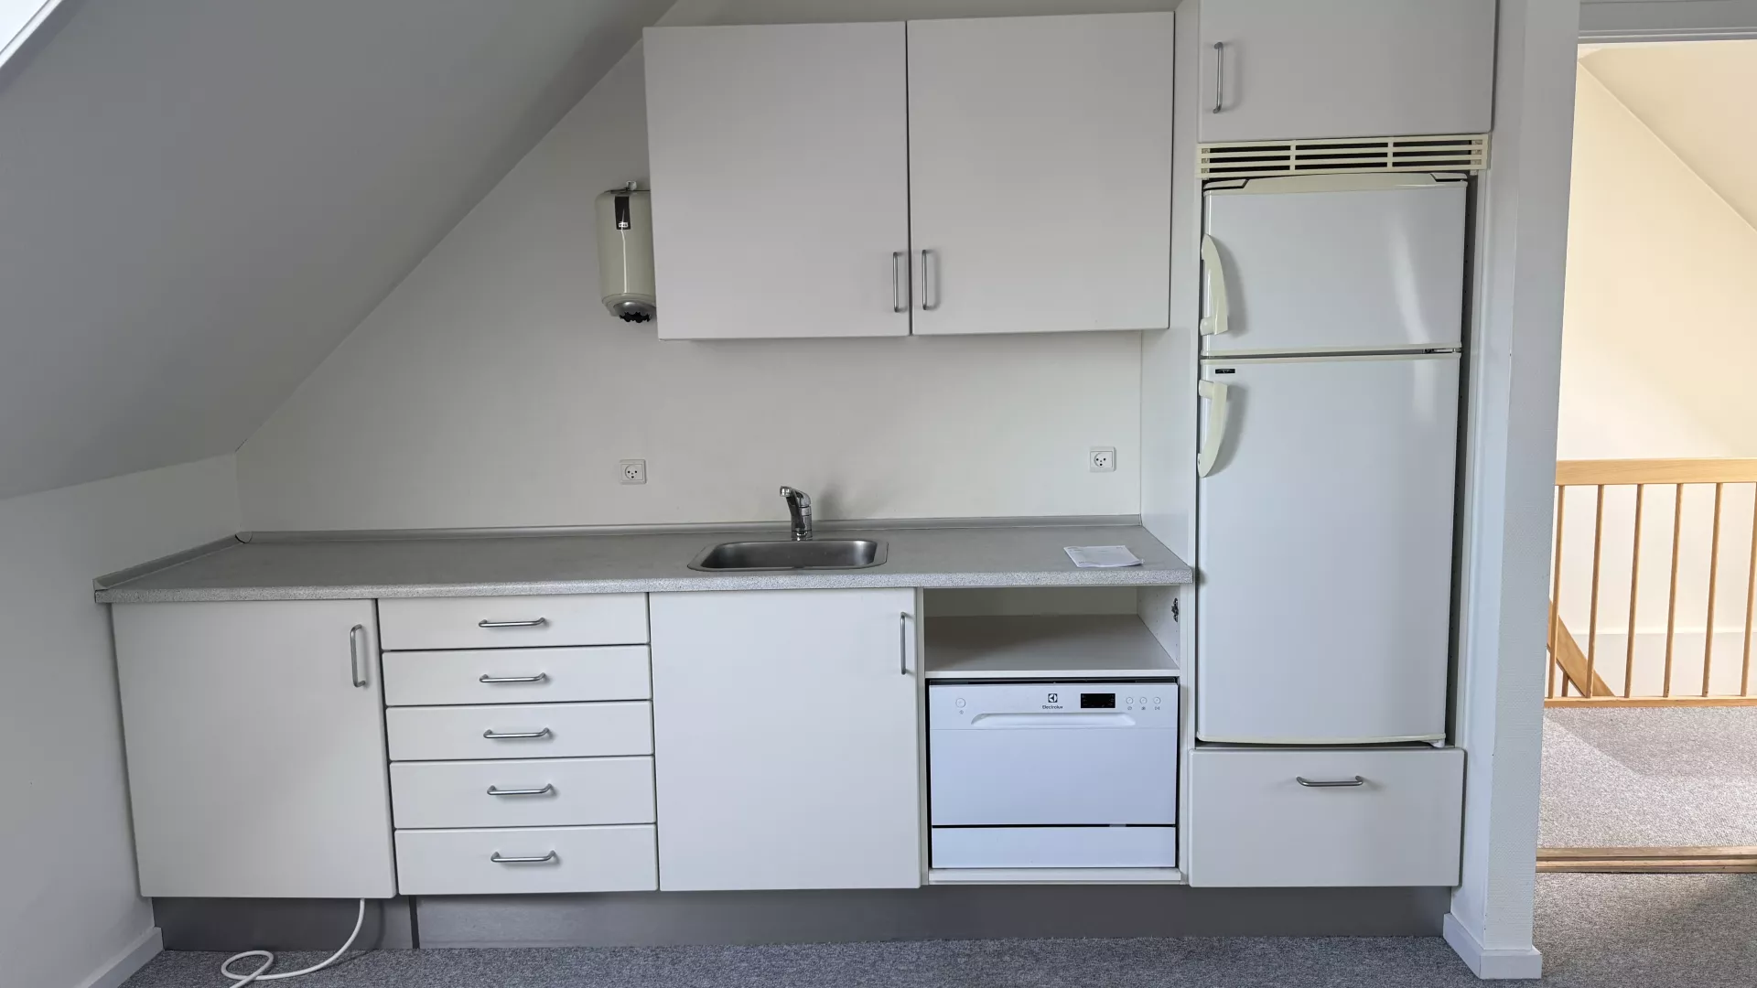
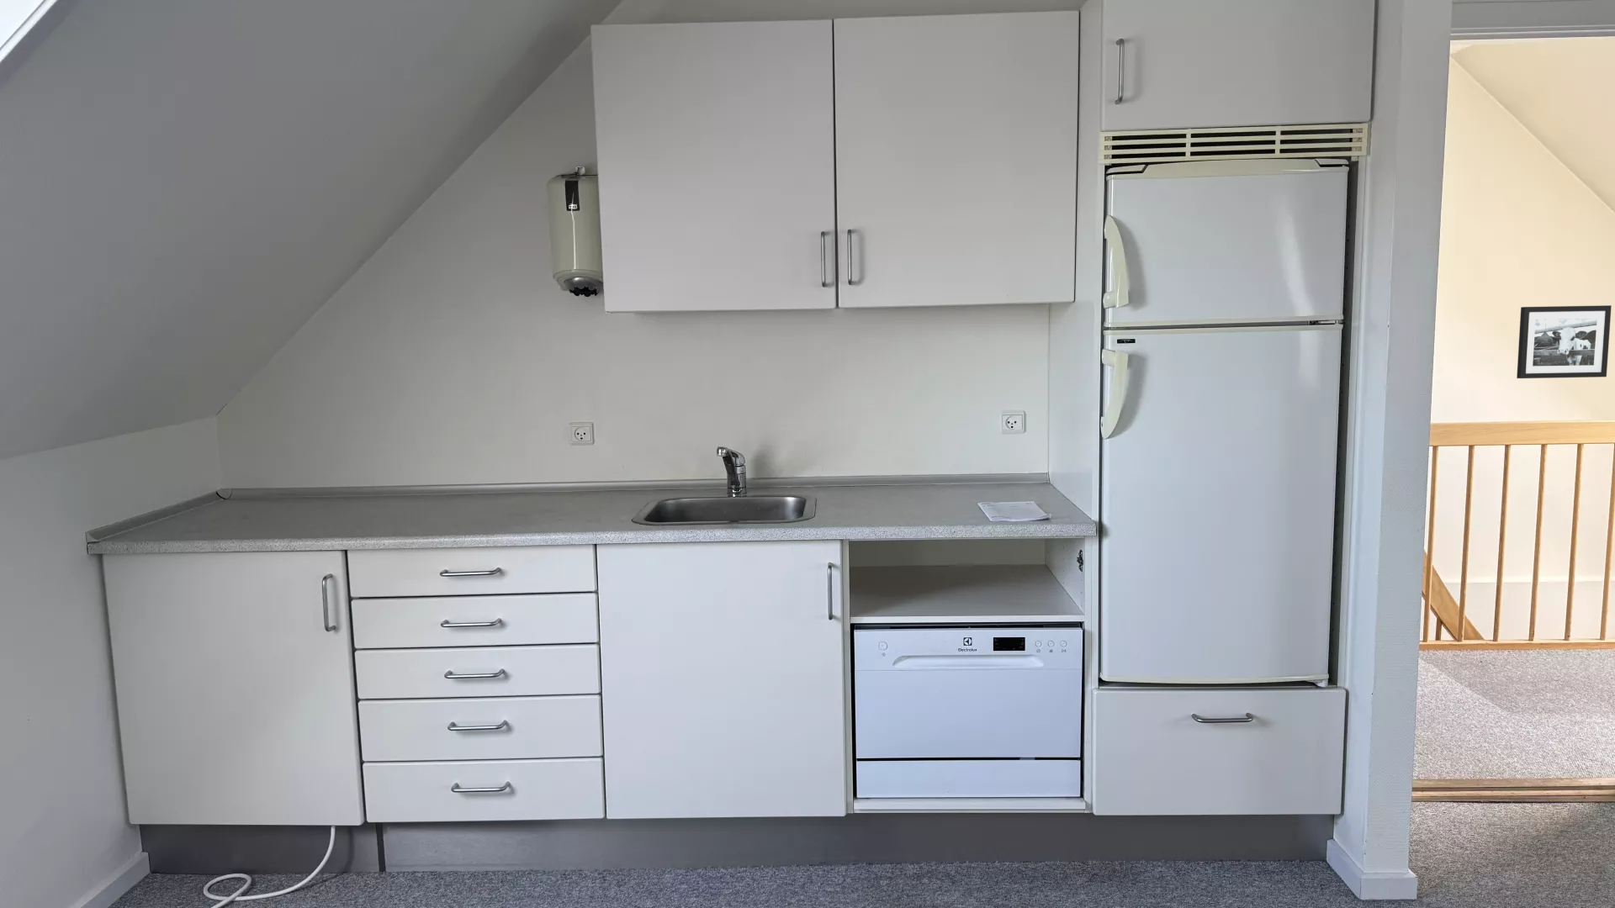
+ picture frame (1564, 341)
